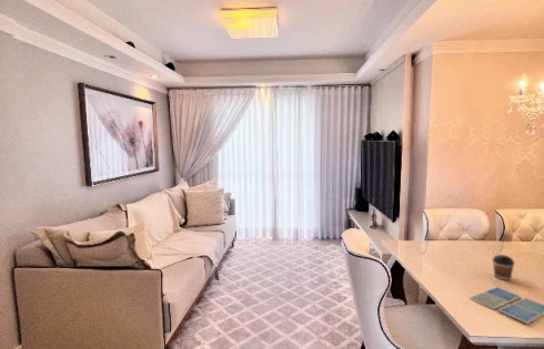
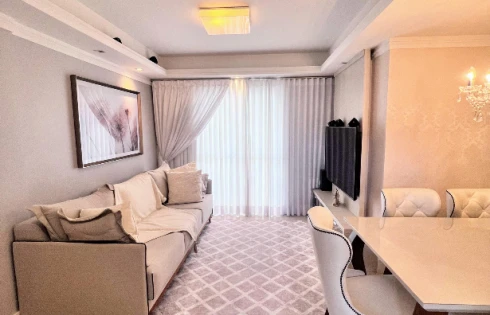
- drink coaster (511, 304)
- coffee cup (503, 266)
